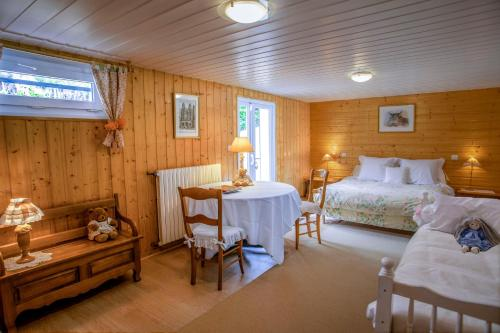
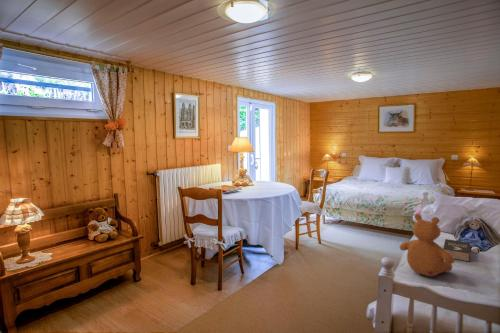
+ book (456, 249)
+ teddy bear (429, 243)
